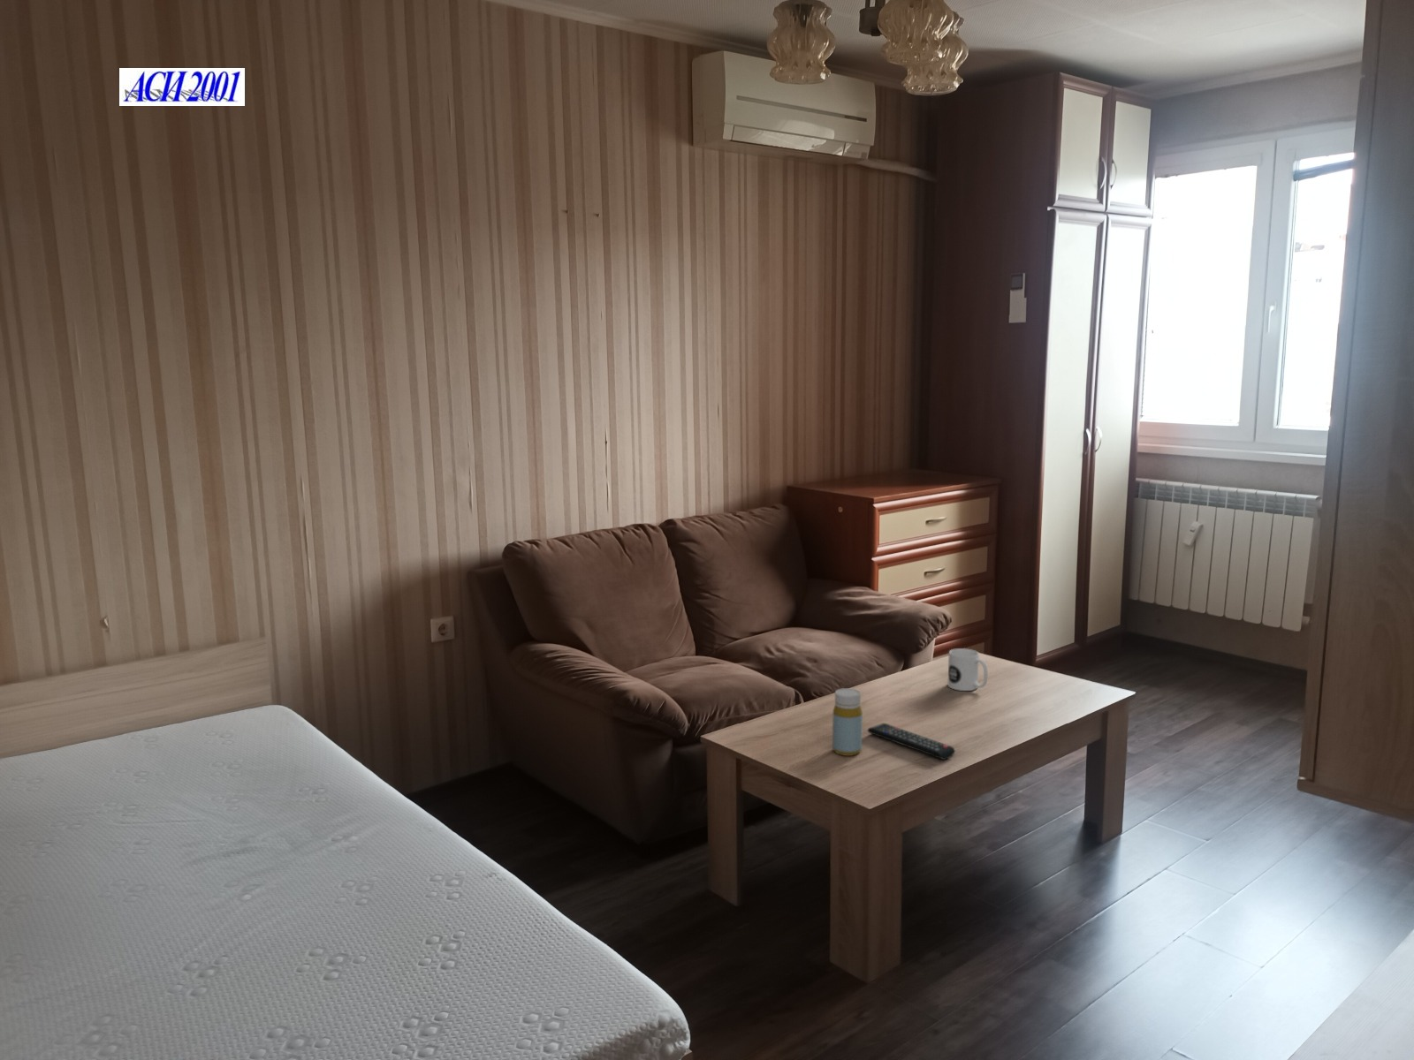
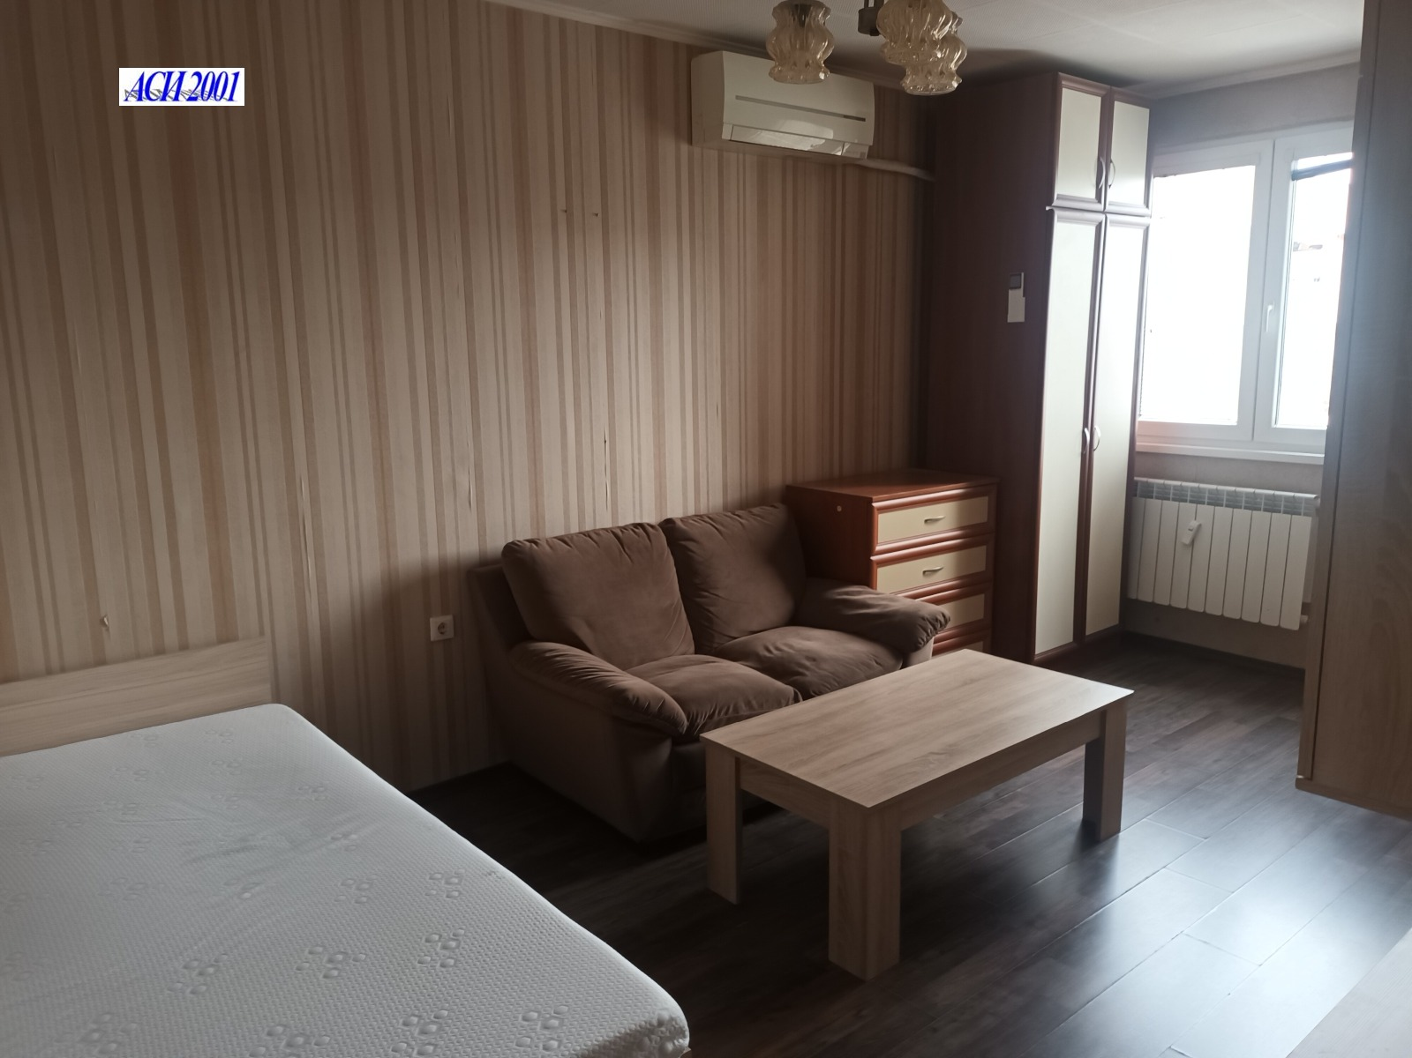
- bottle (846, 722)
- mug (969, 670)
- remote control (910, 740)
